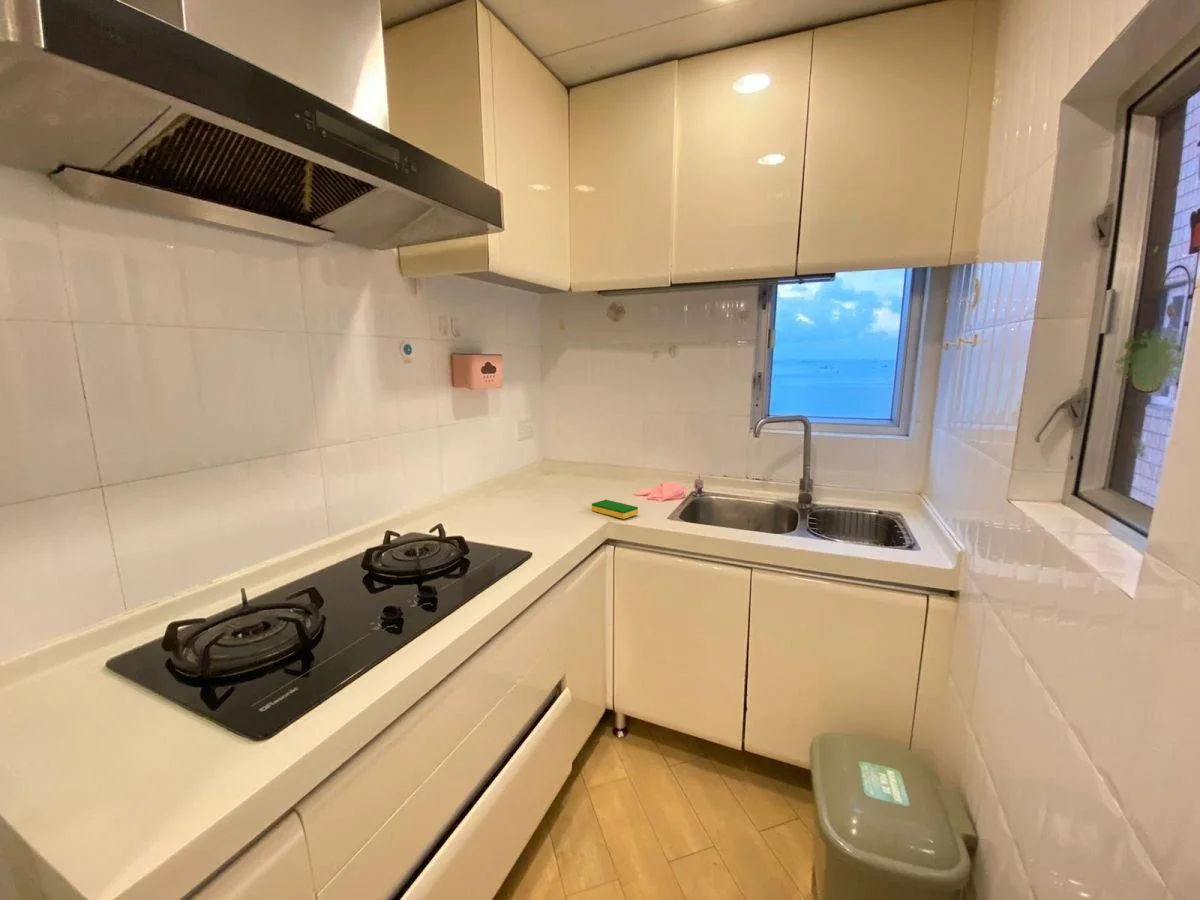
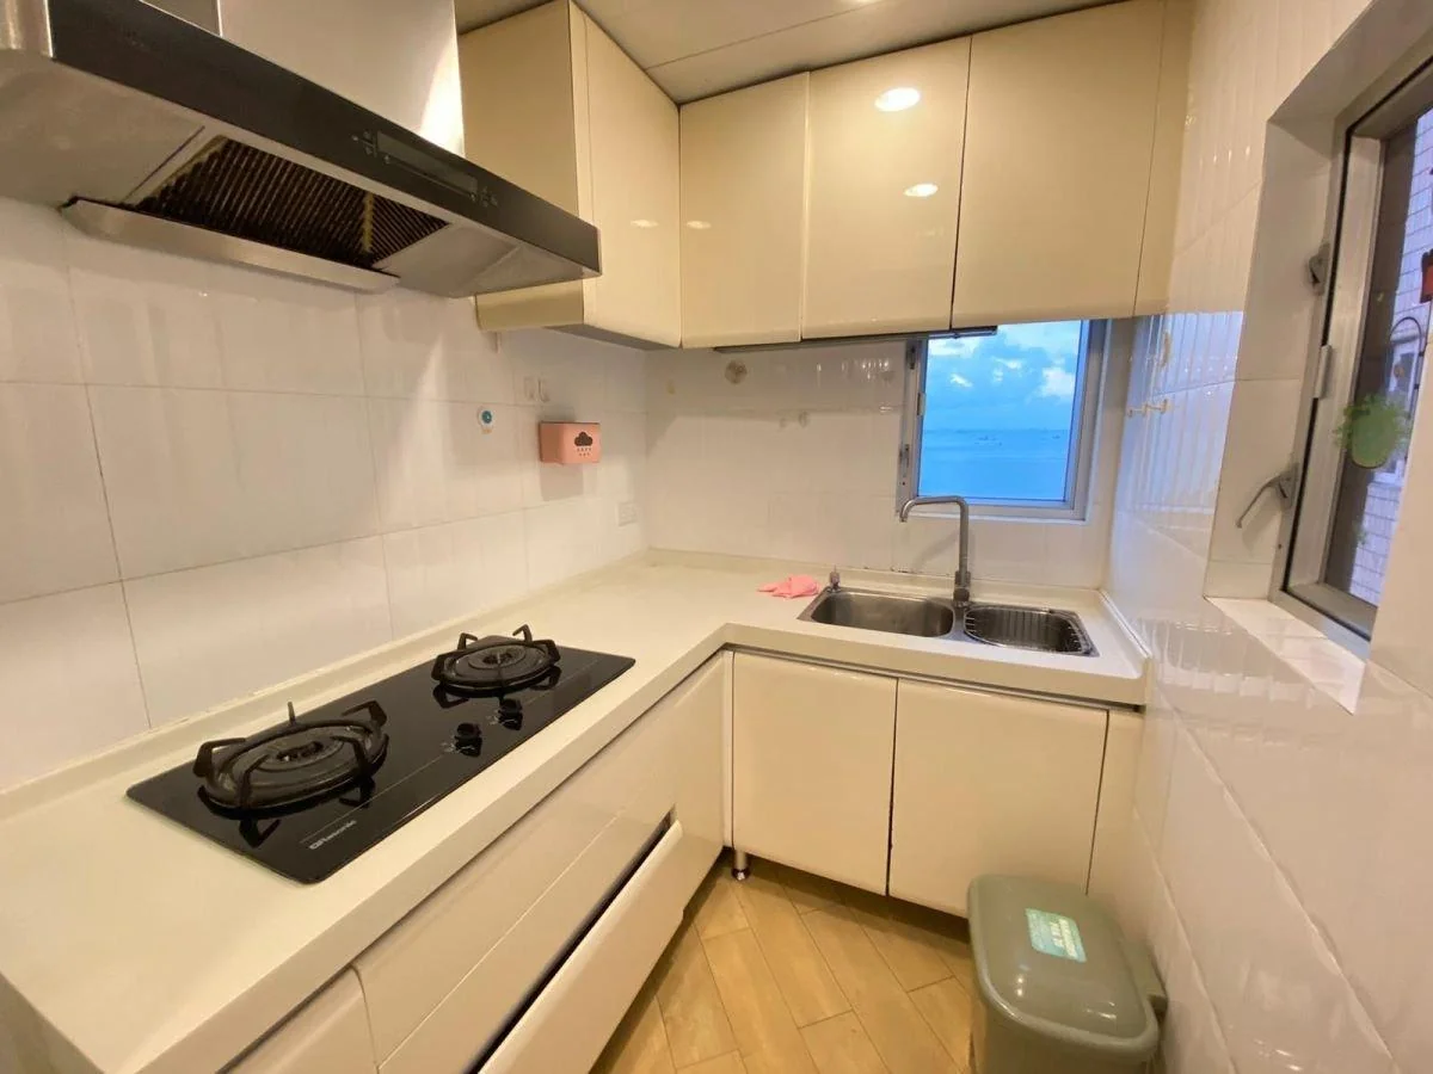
- dish sponge (614, 508)
